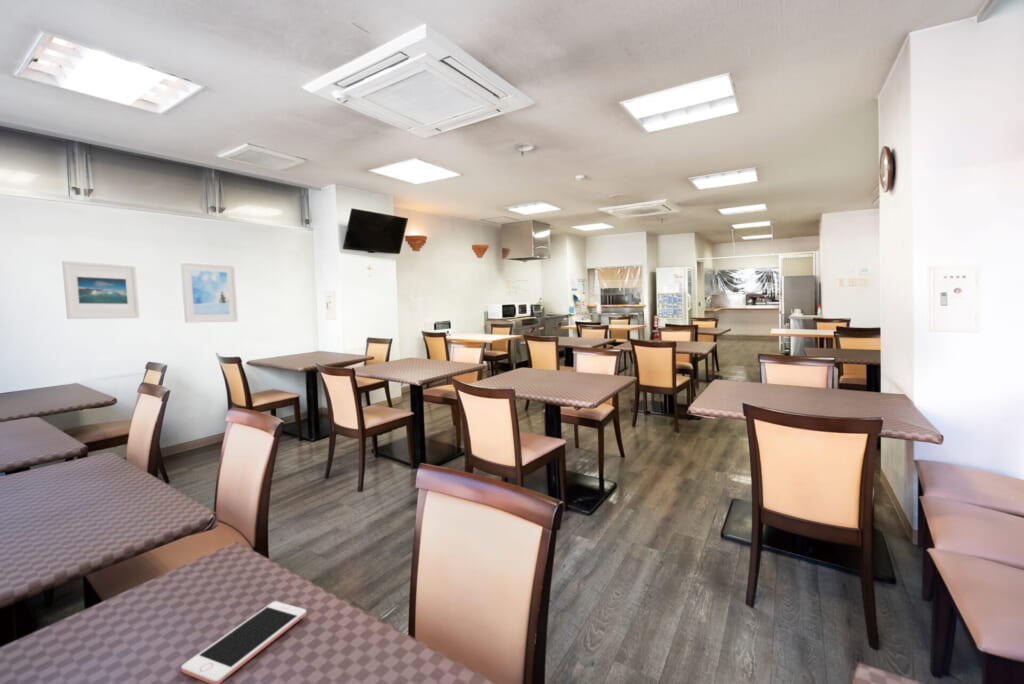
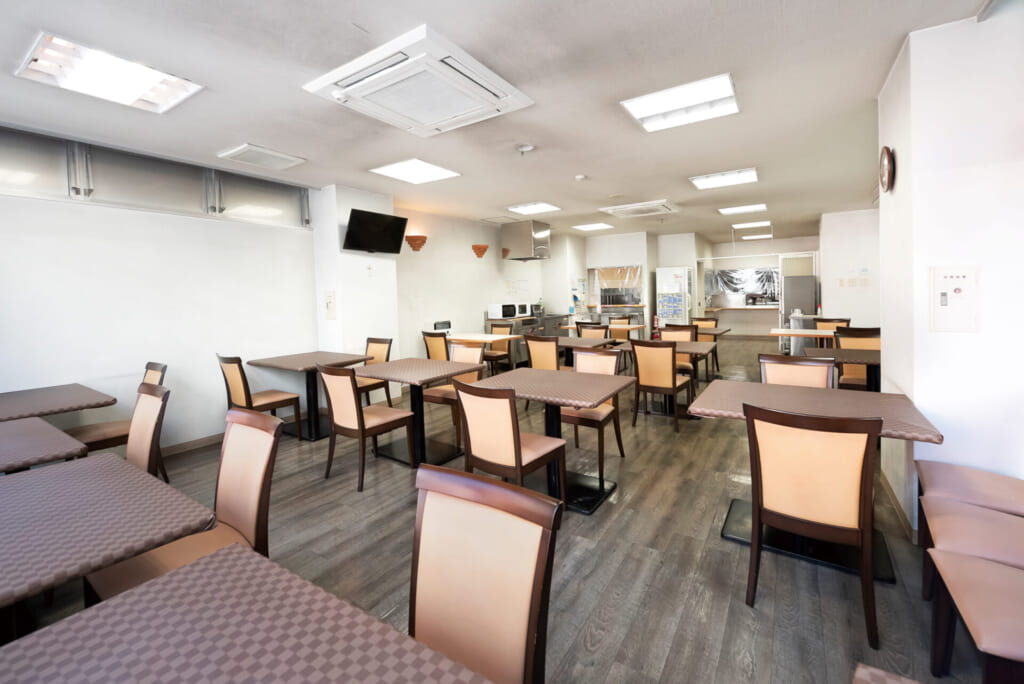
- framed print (210, 293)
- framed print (103, 291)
- cell phone (249, 638)
